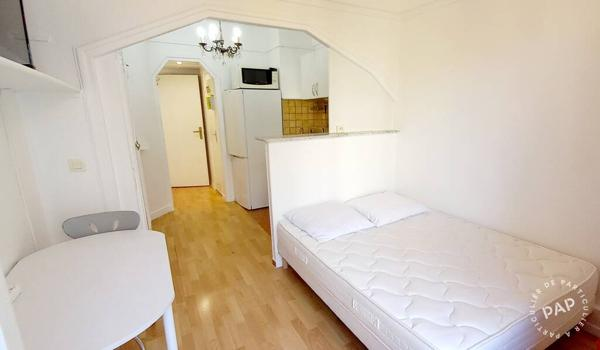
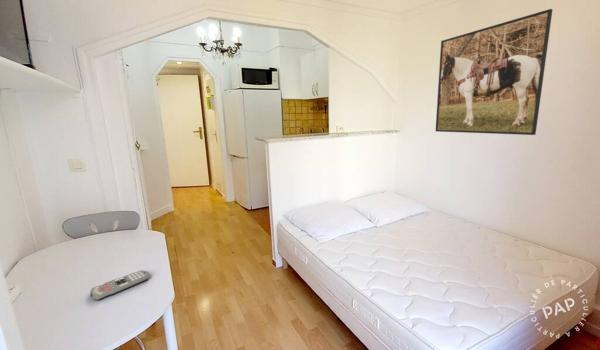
+ remote control (121, 283)
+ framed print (482, 82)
